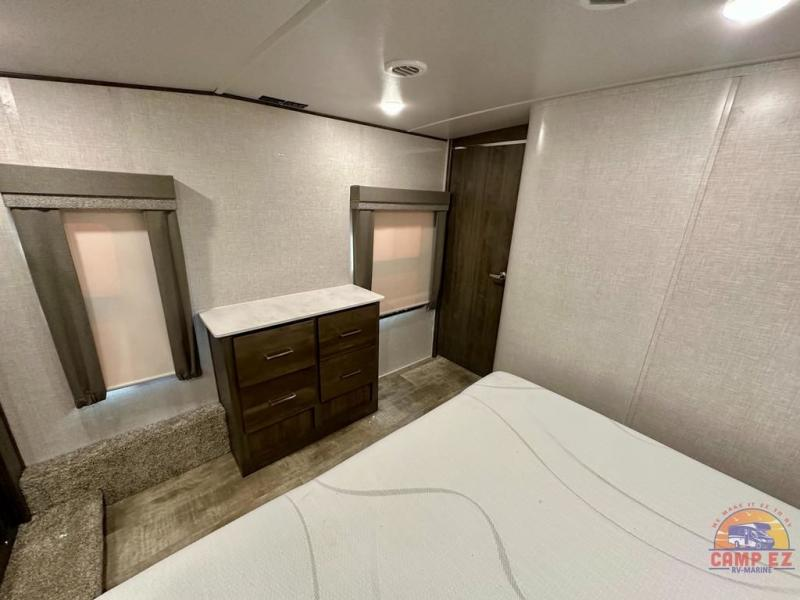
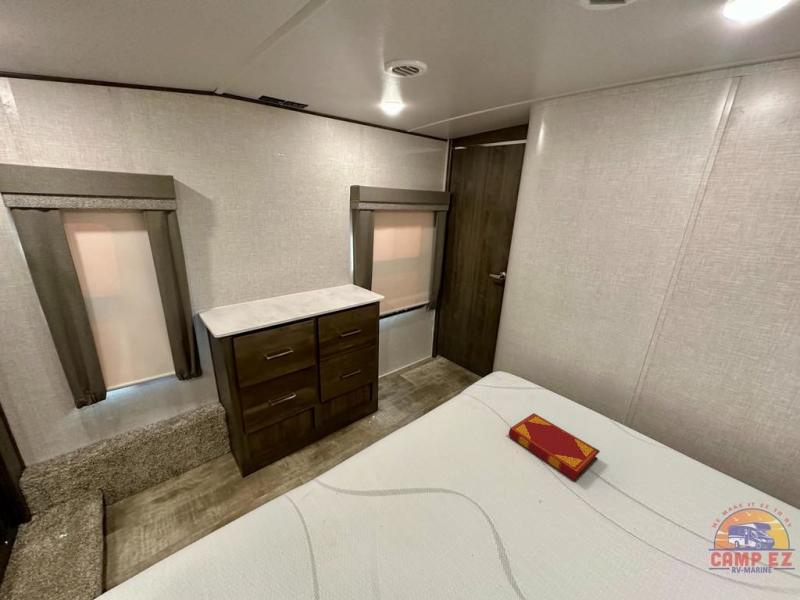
+ hardback book (552, 443)
